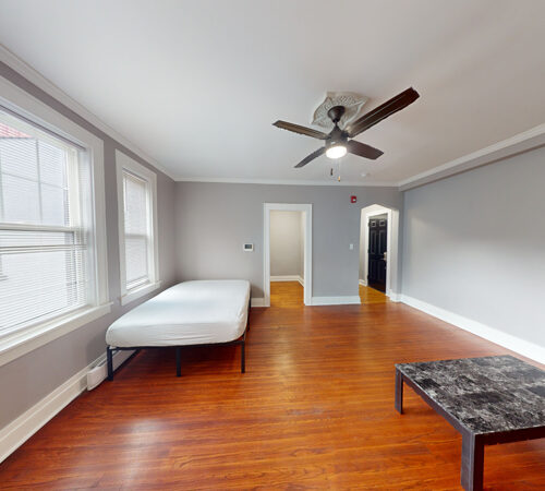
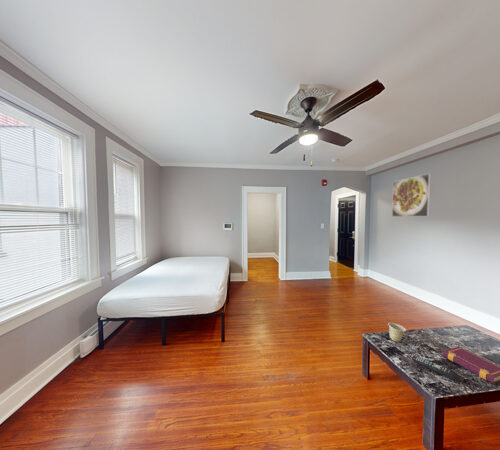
+ remote control (434, 367)
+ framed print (409, 197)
+ cup (396, 332)
+ book (474, 363)
